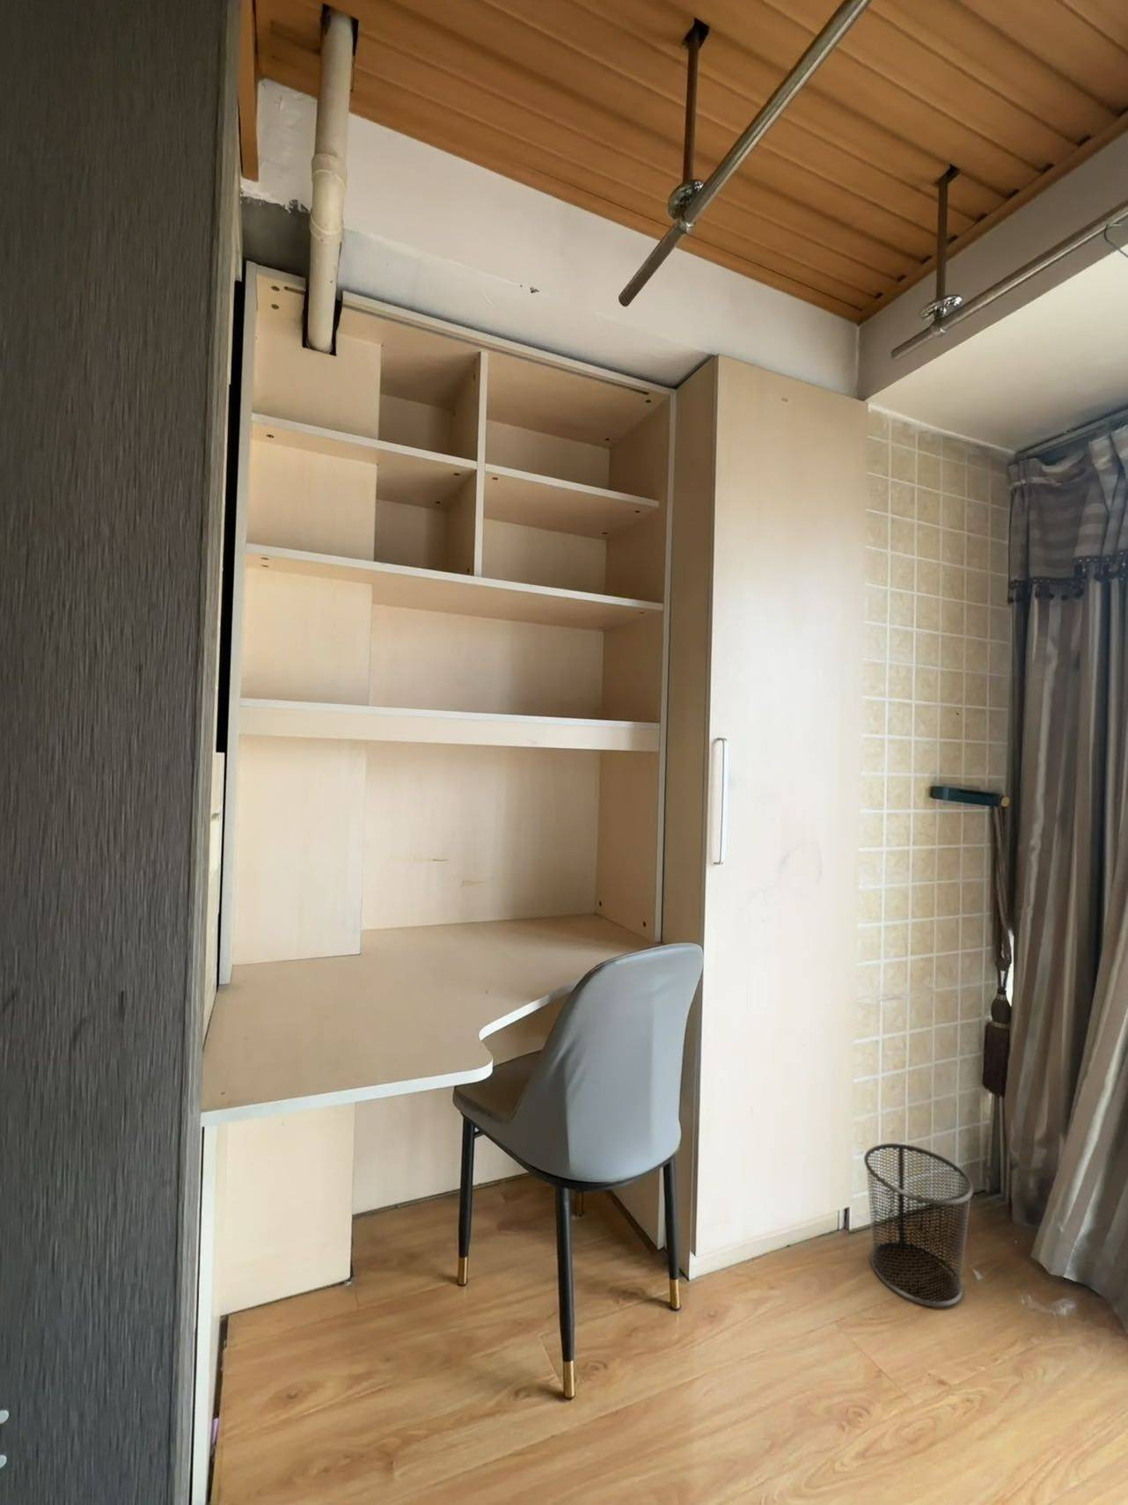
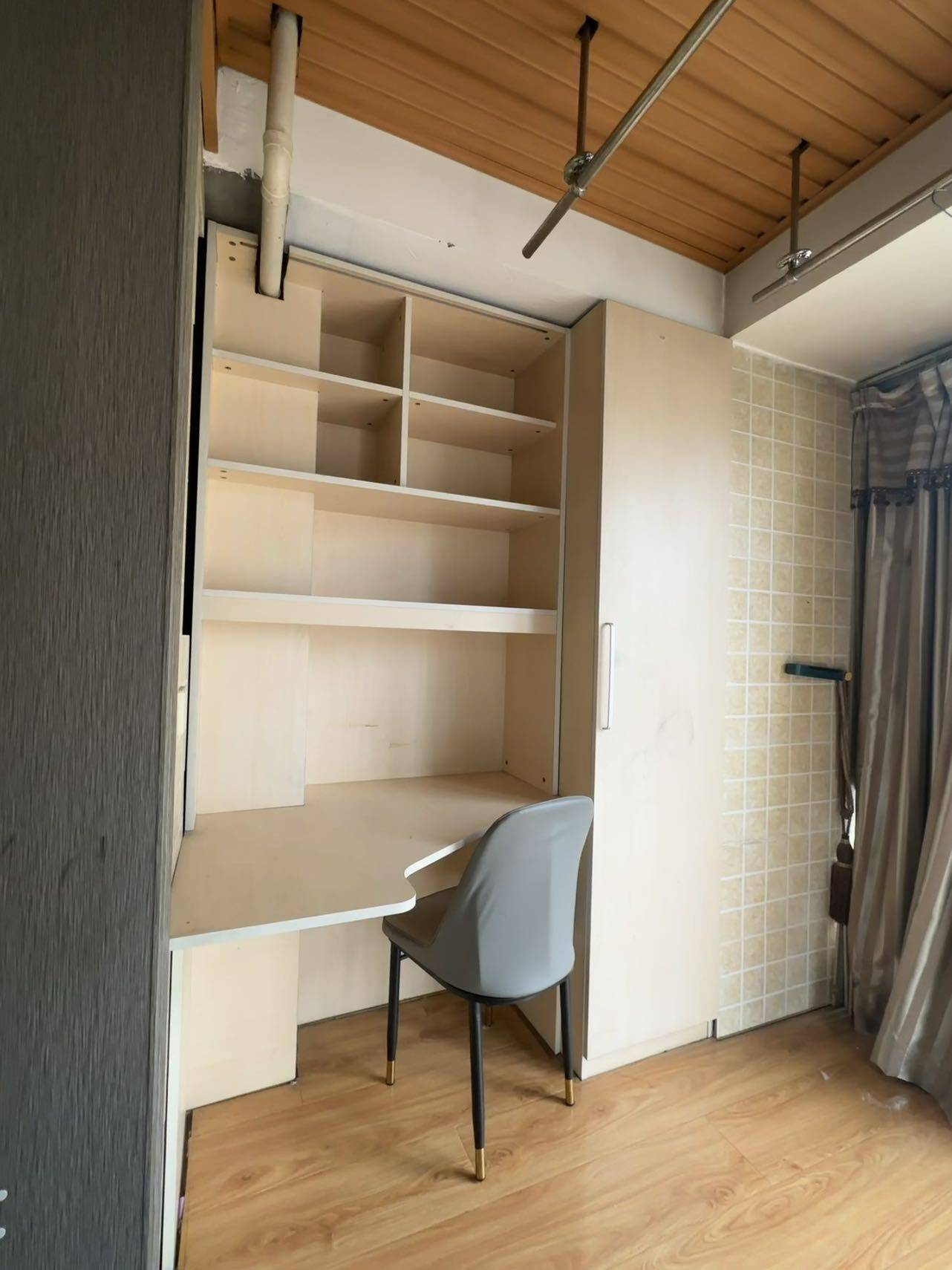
- waste bin (916, 1222)
